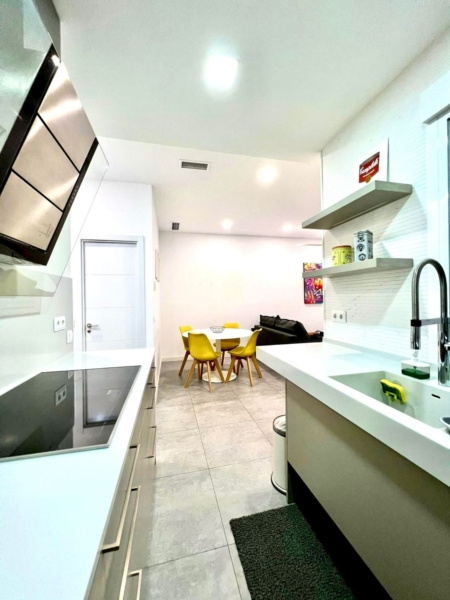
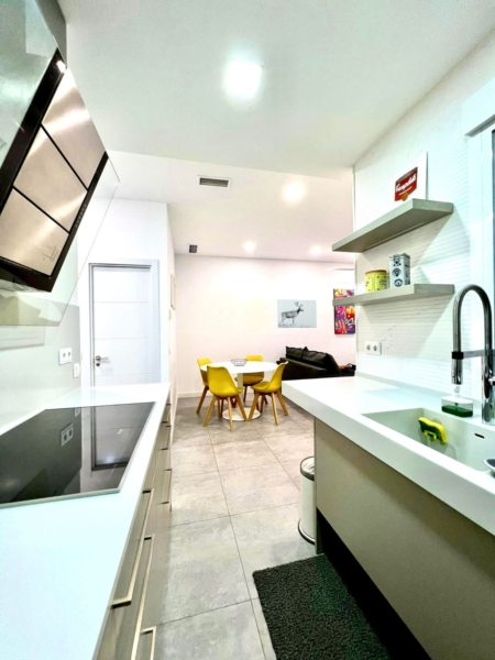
+ wall art (297, 314)
